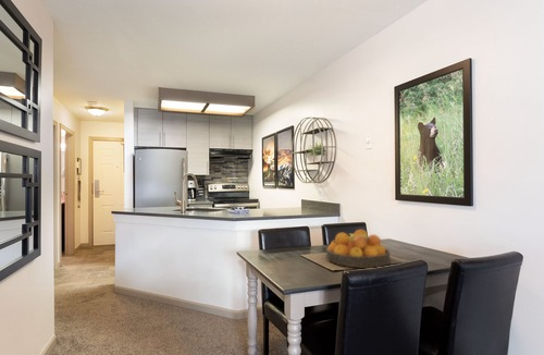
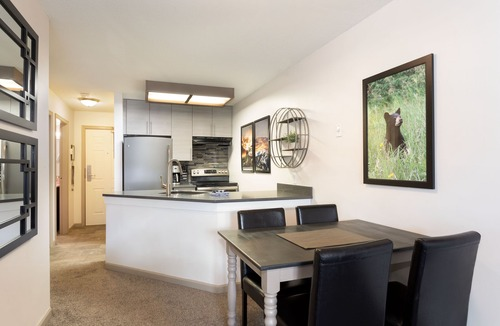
- fruit bowl (357, 245)
